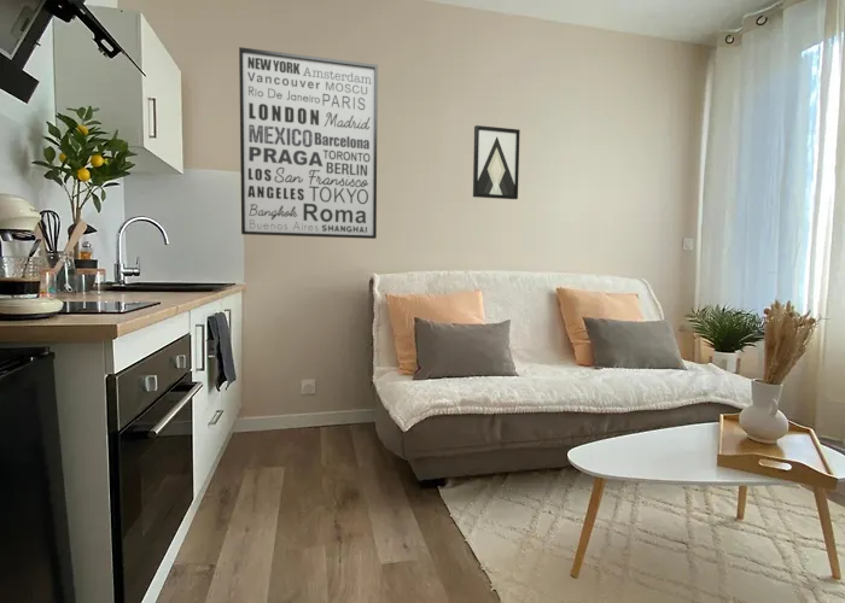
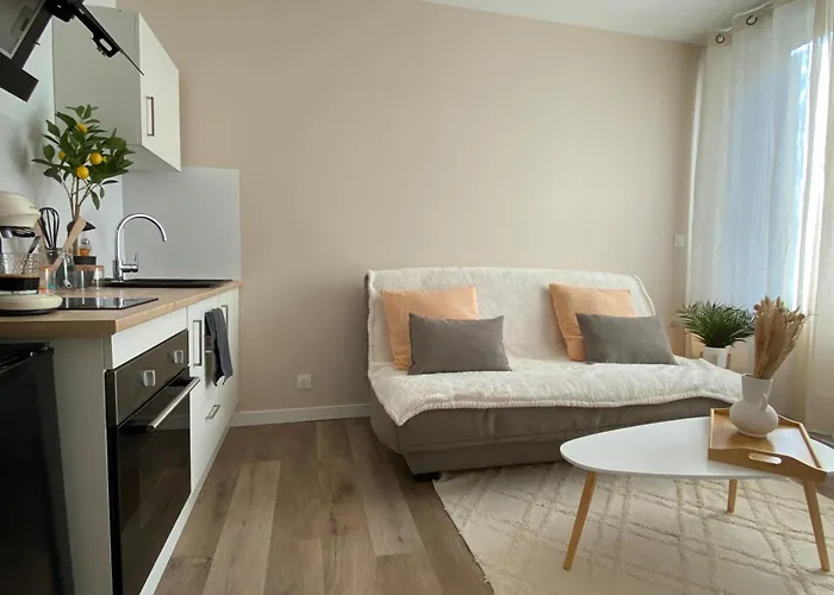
- wall art (496, 163)
- wall art (310, 148)
